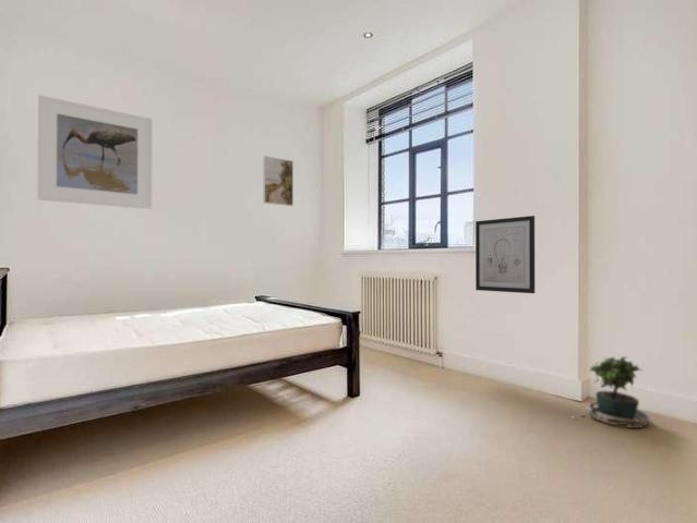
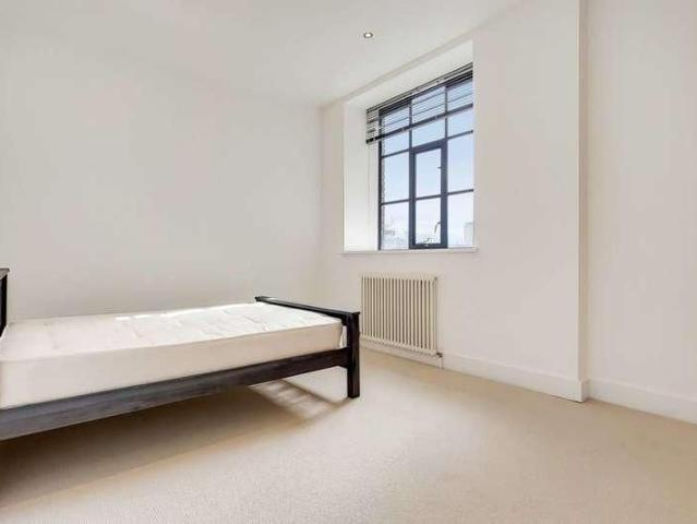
- wall art (503, 255)
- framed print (98, 156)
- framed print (278, 181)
- potted plant (613, 385)
